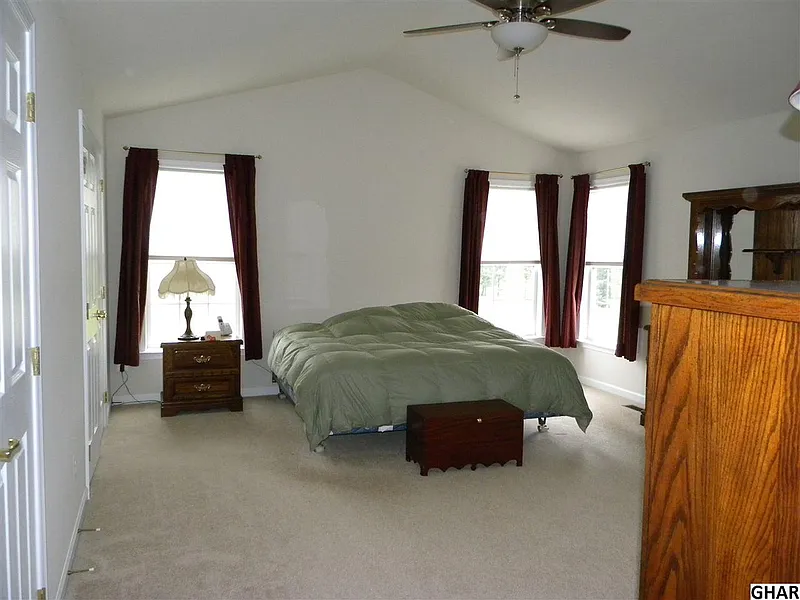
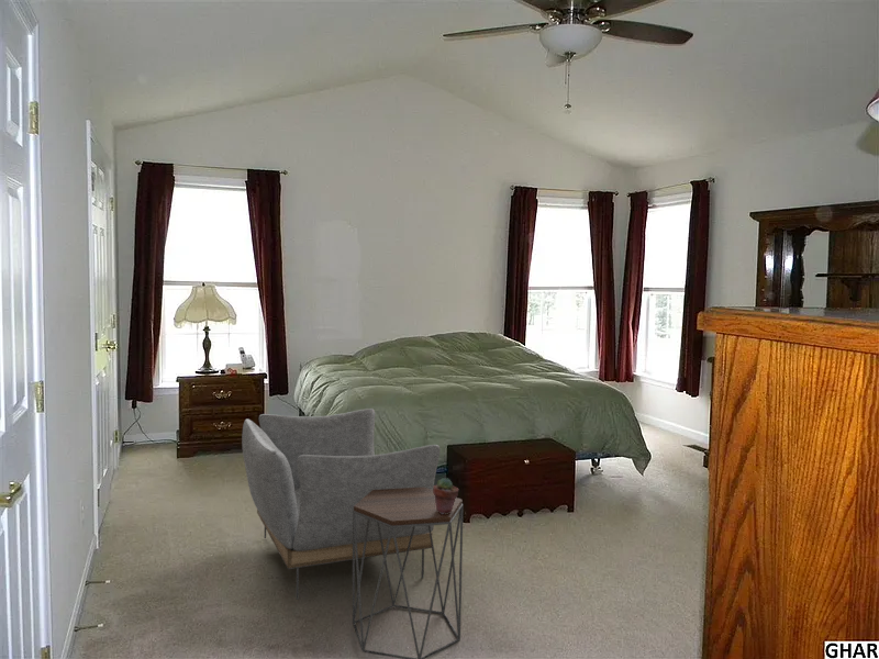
+ potted succulent (444, 493)
+ armchair (330, 494)
+ side table (404, 566)
